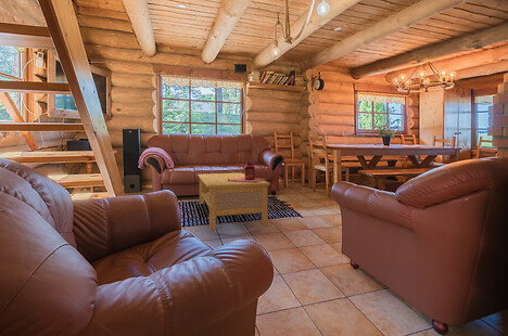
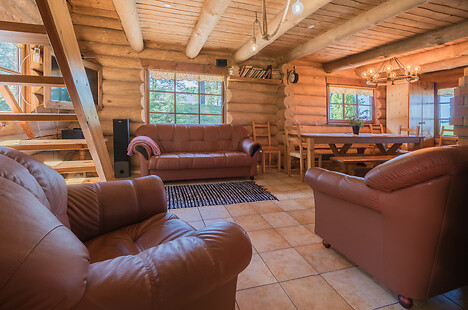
- coffee table (228, 195)
- lantern (247, 170)
